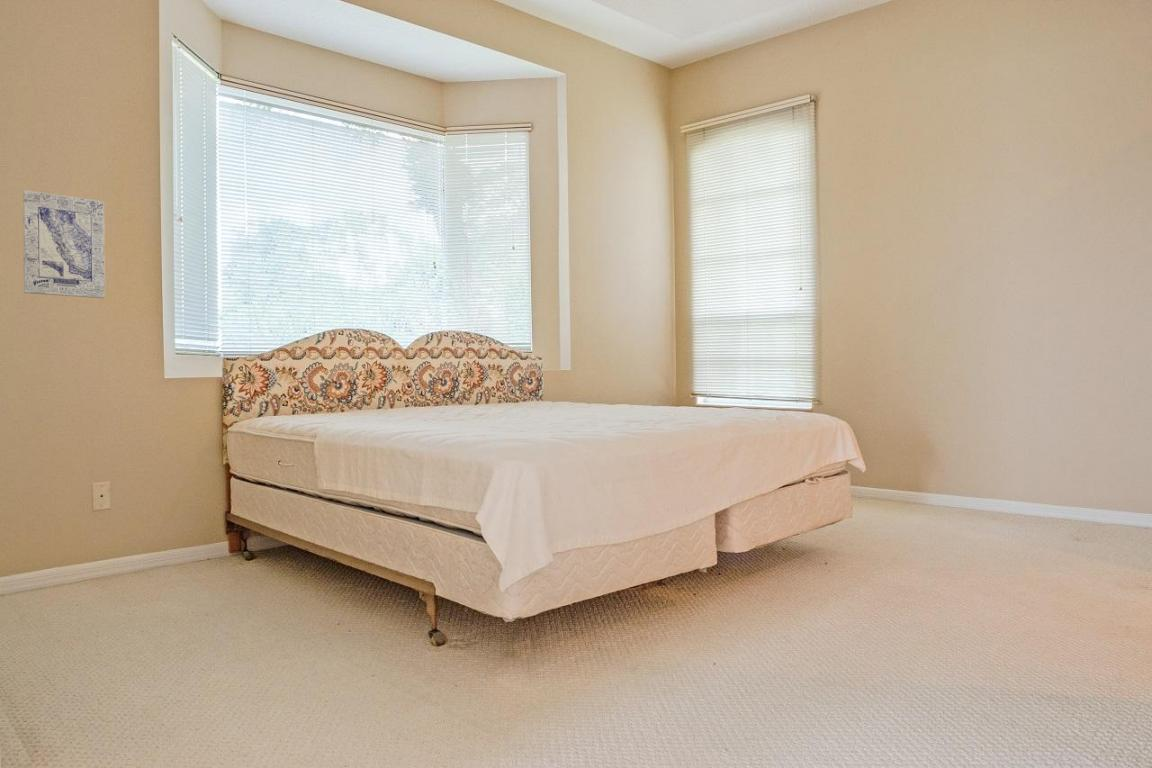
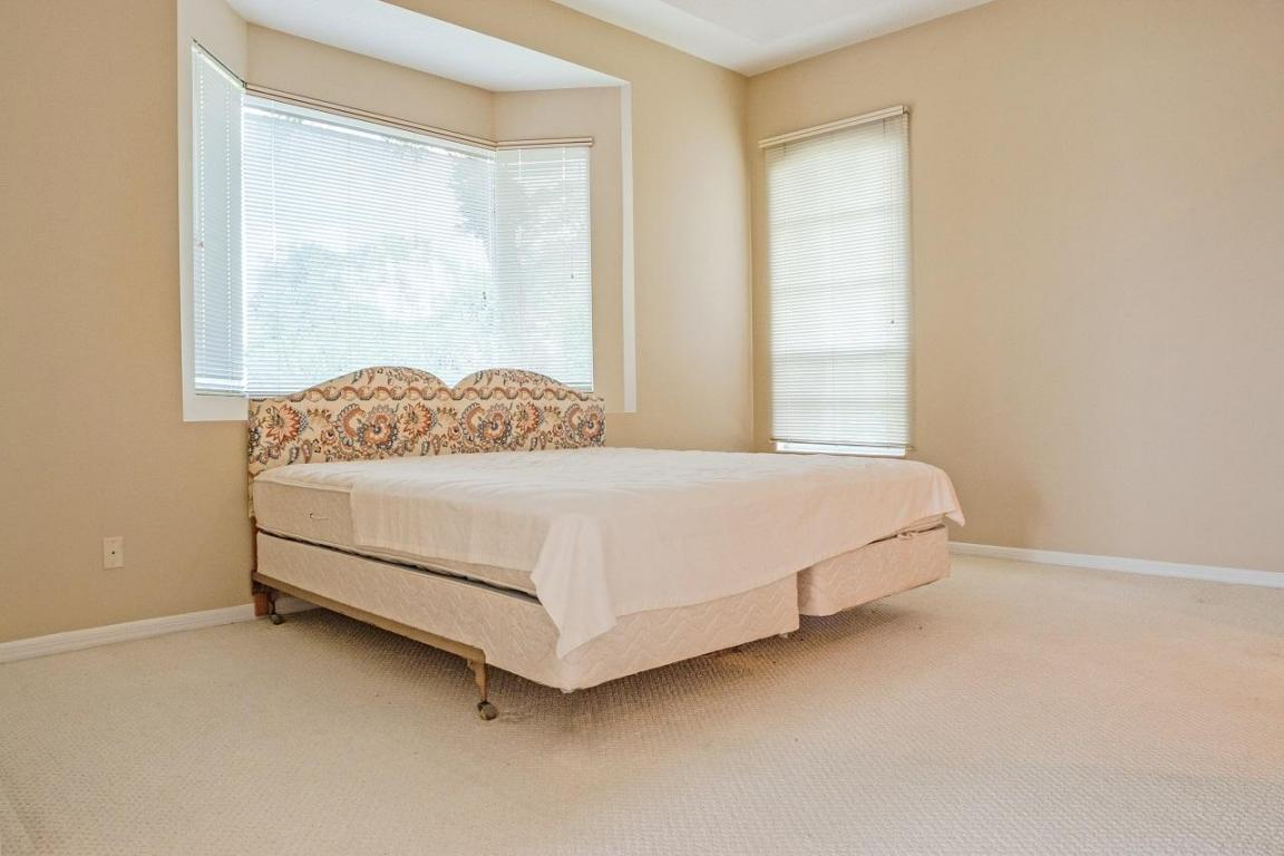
- wall art (65, 245)
